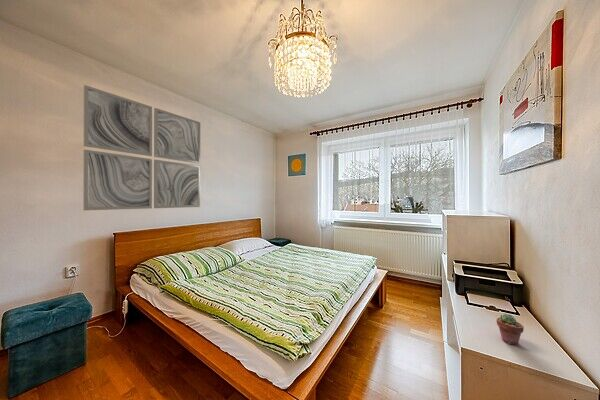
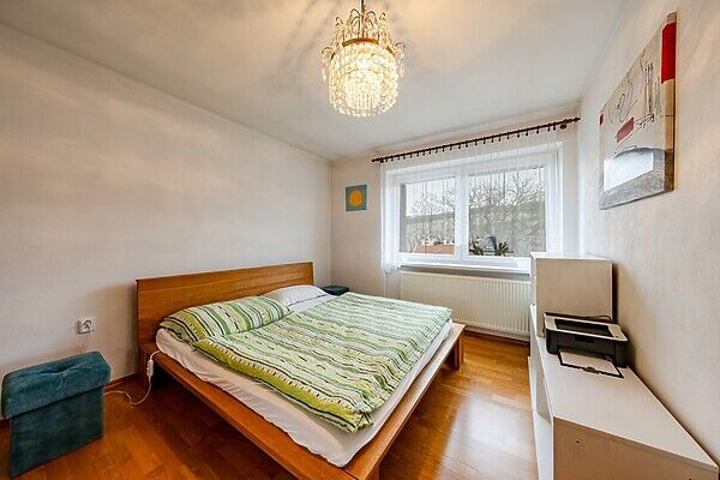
- potted succulent (509, 327)
- wall art (154, 156)
